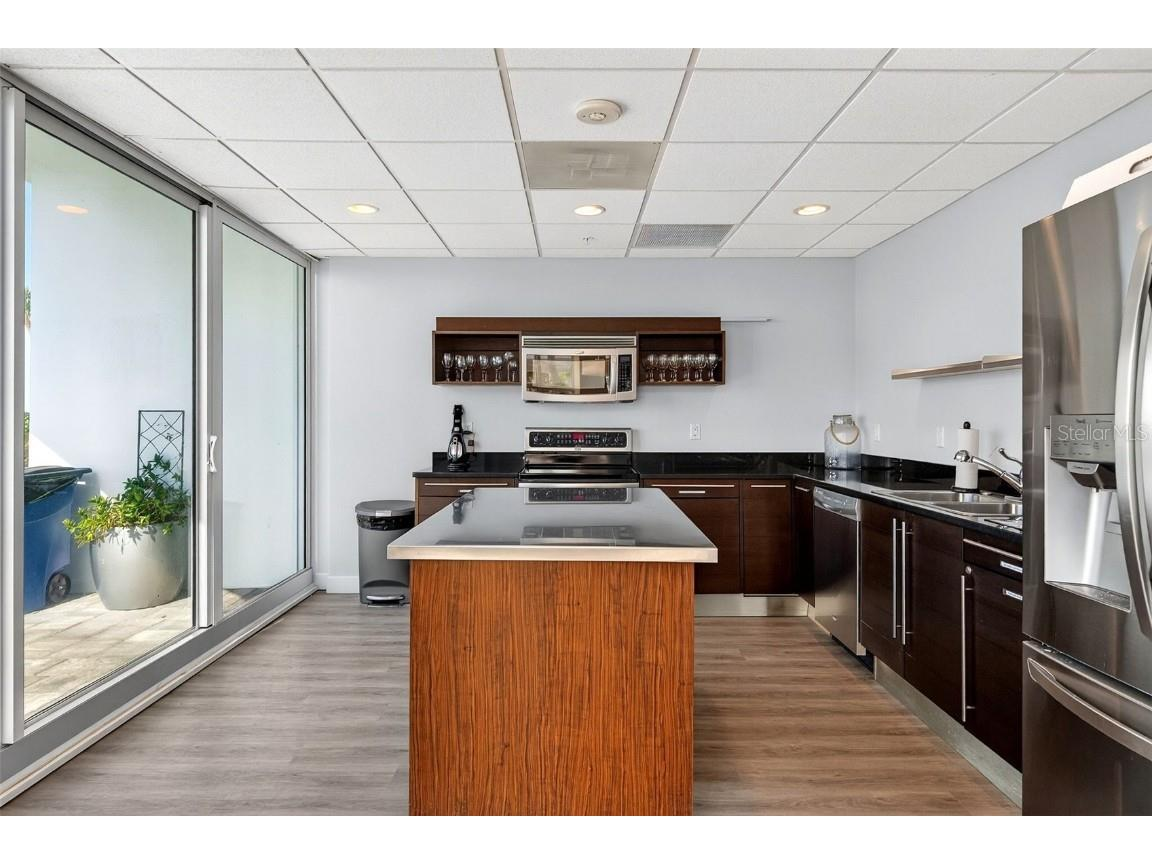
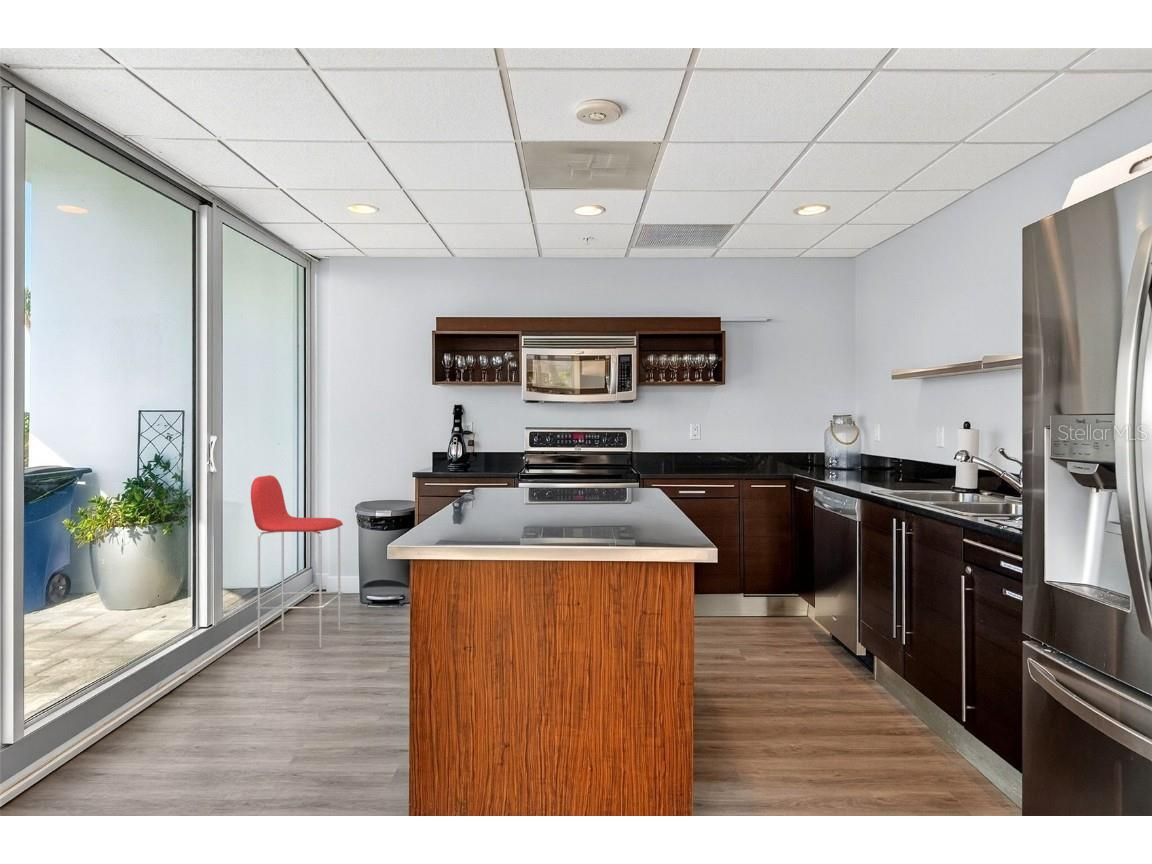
+ bar stool (283, 557)
